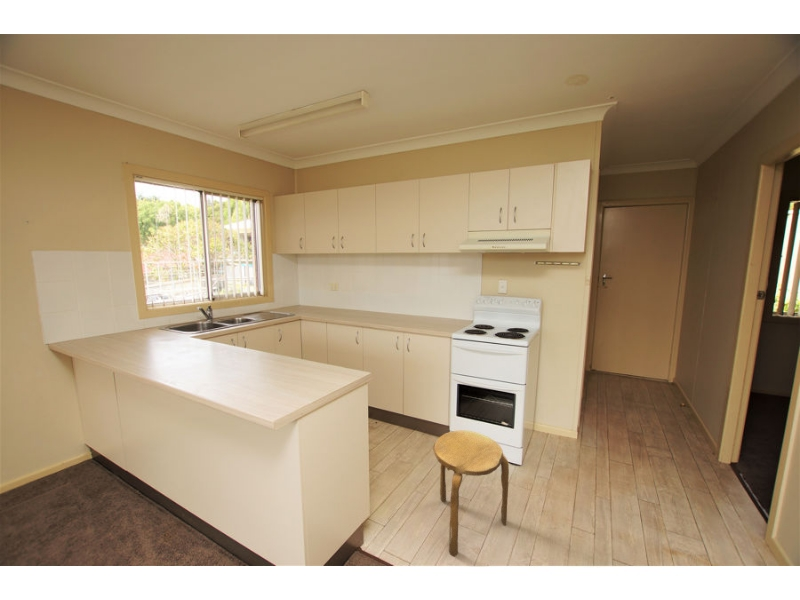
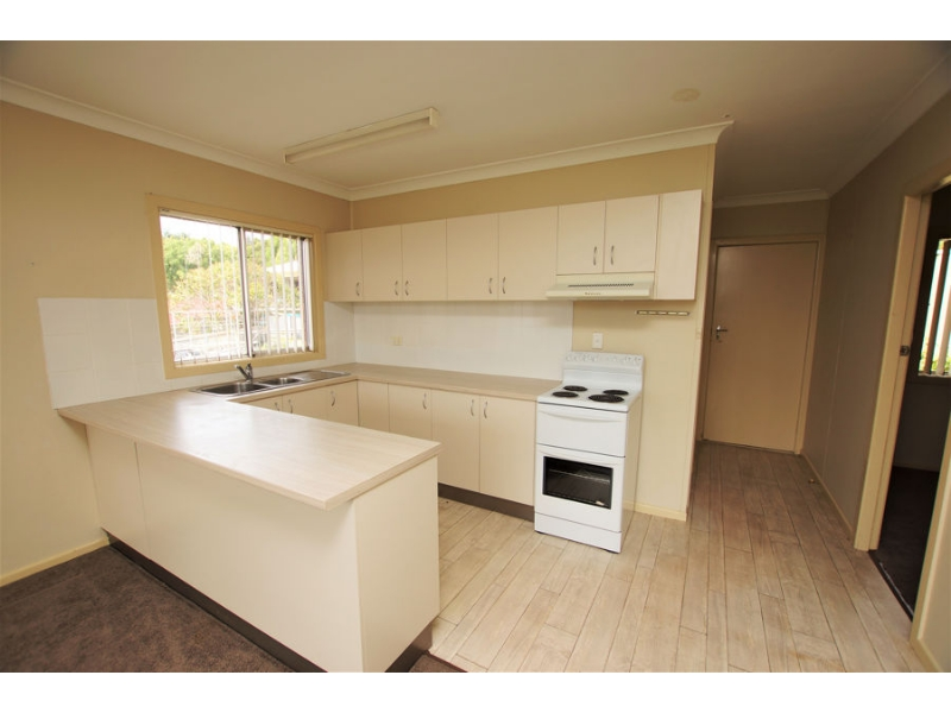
- stool (460, 484)
